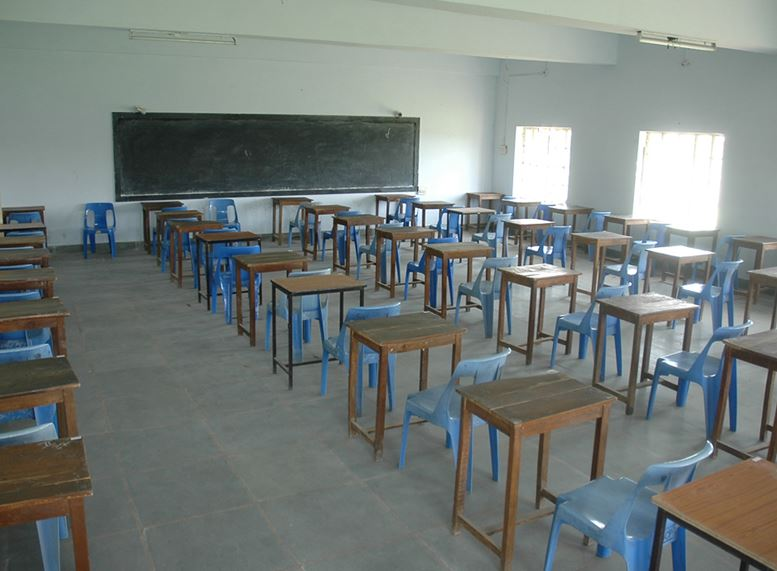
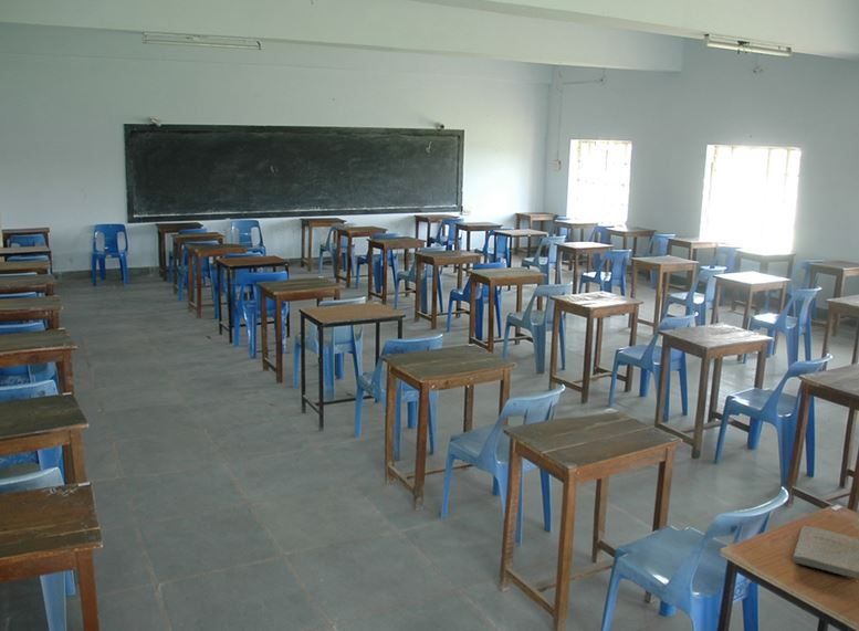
+ book (829, 550)
